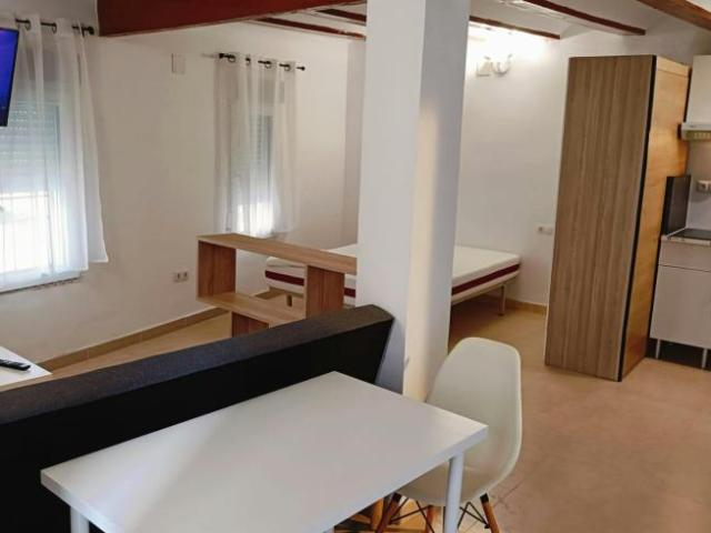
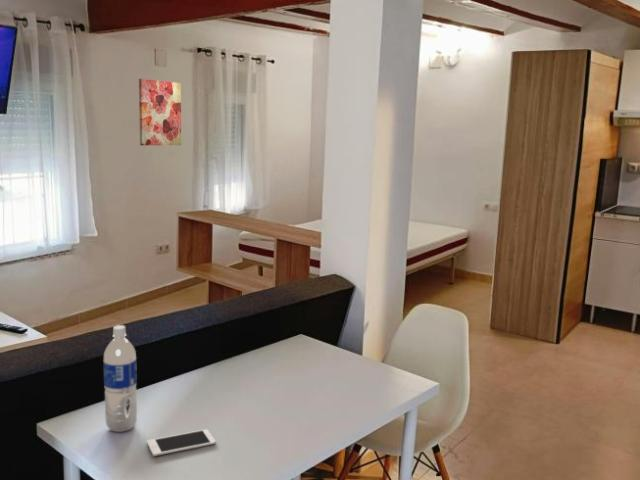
+ cell phone (181, 442)
+ wall art (160, 113)
+ water bottle (120, 377)
